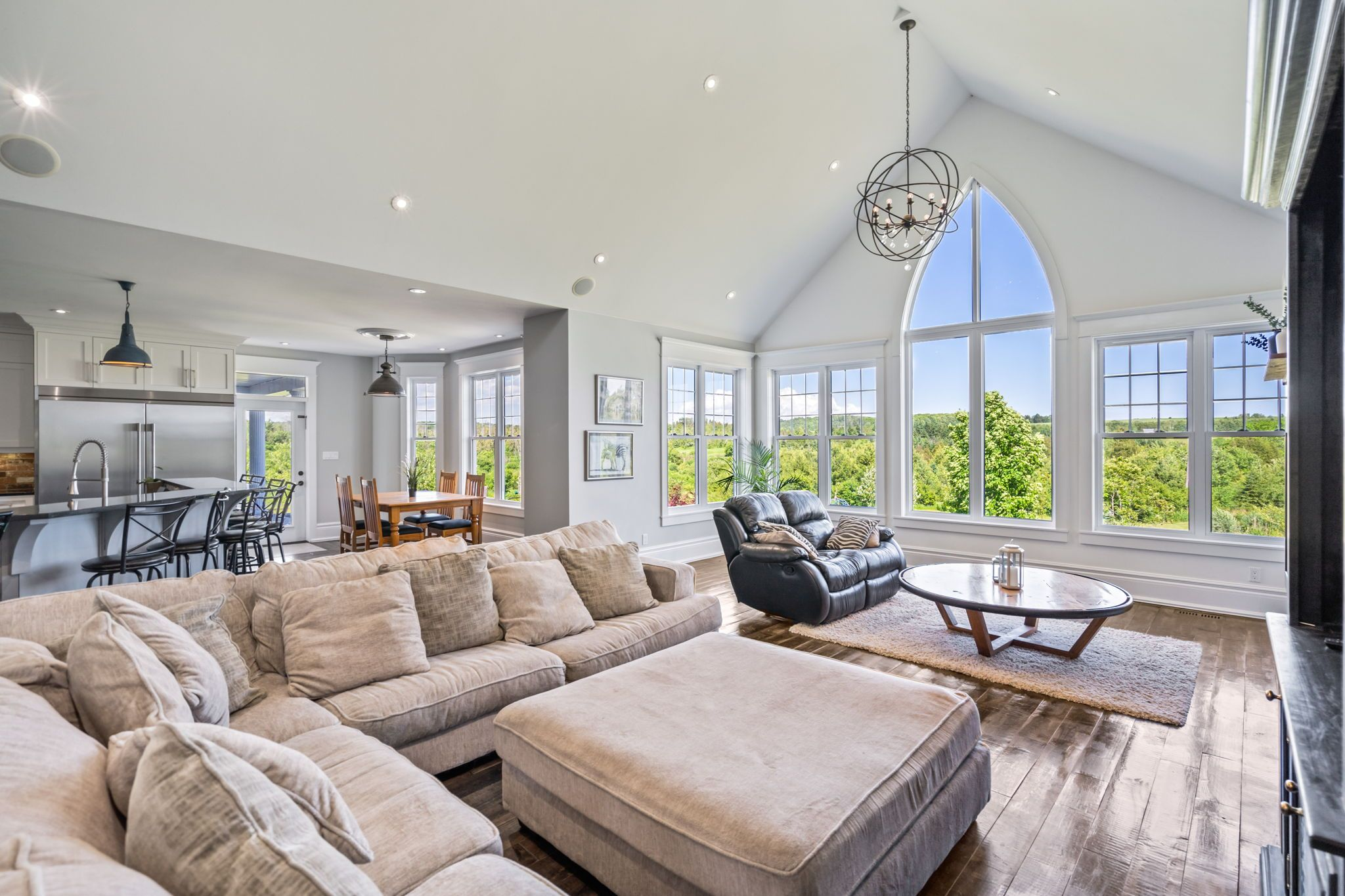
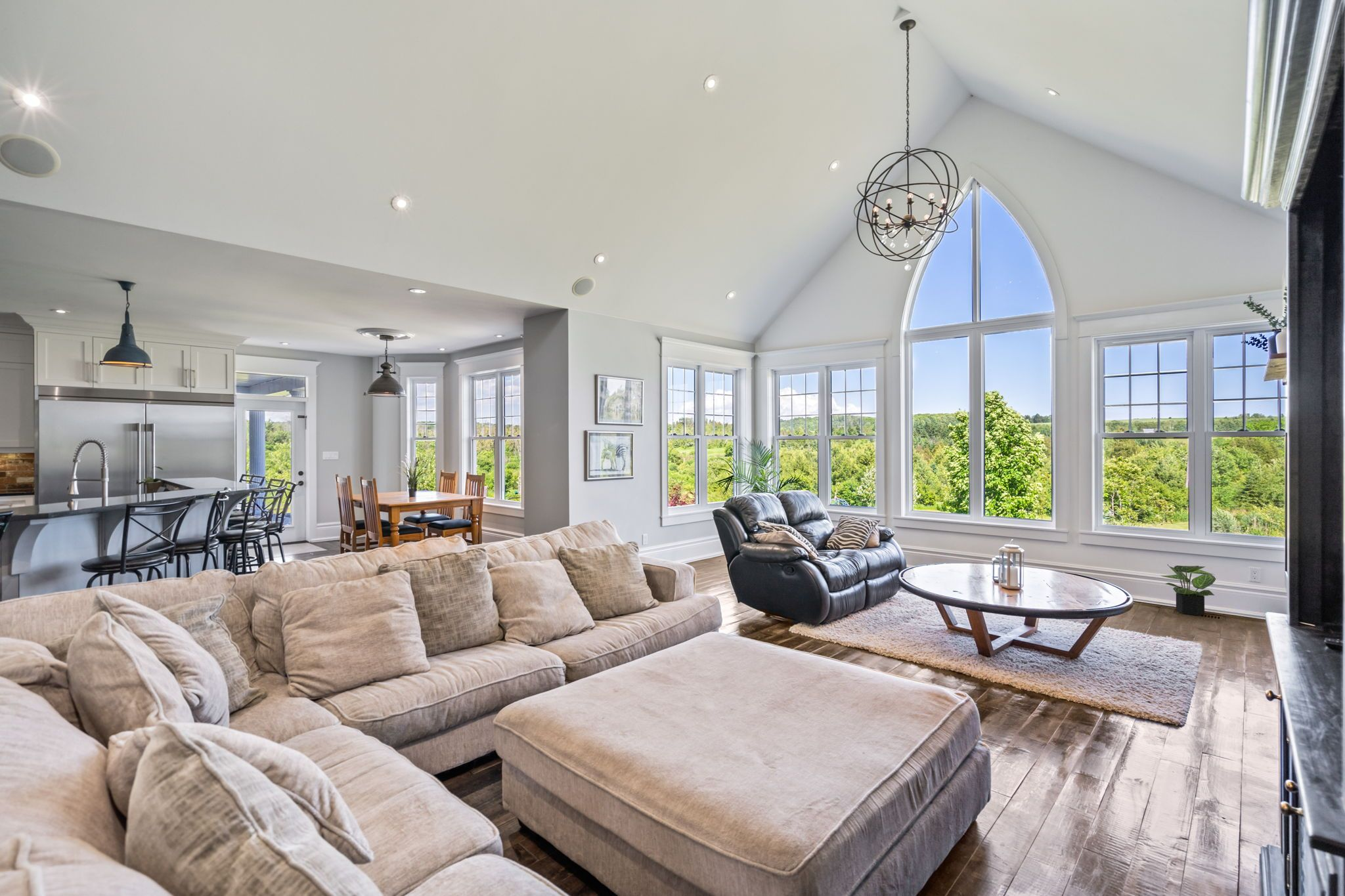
+ potted plant (1185, 587)
